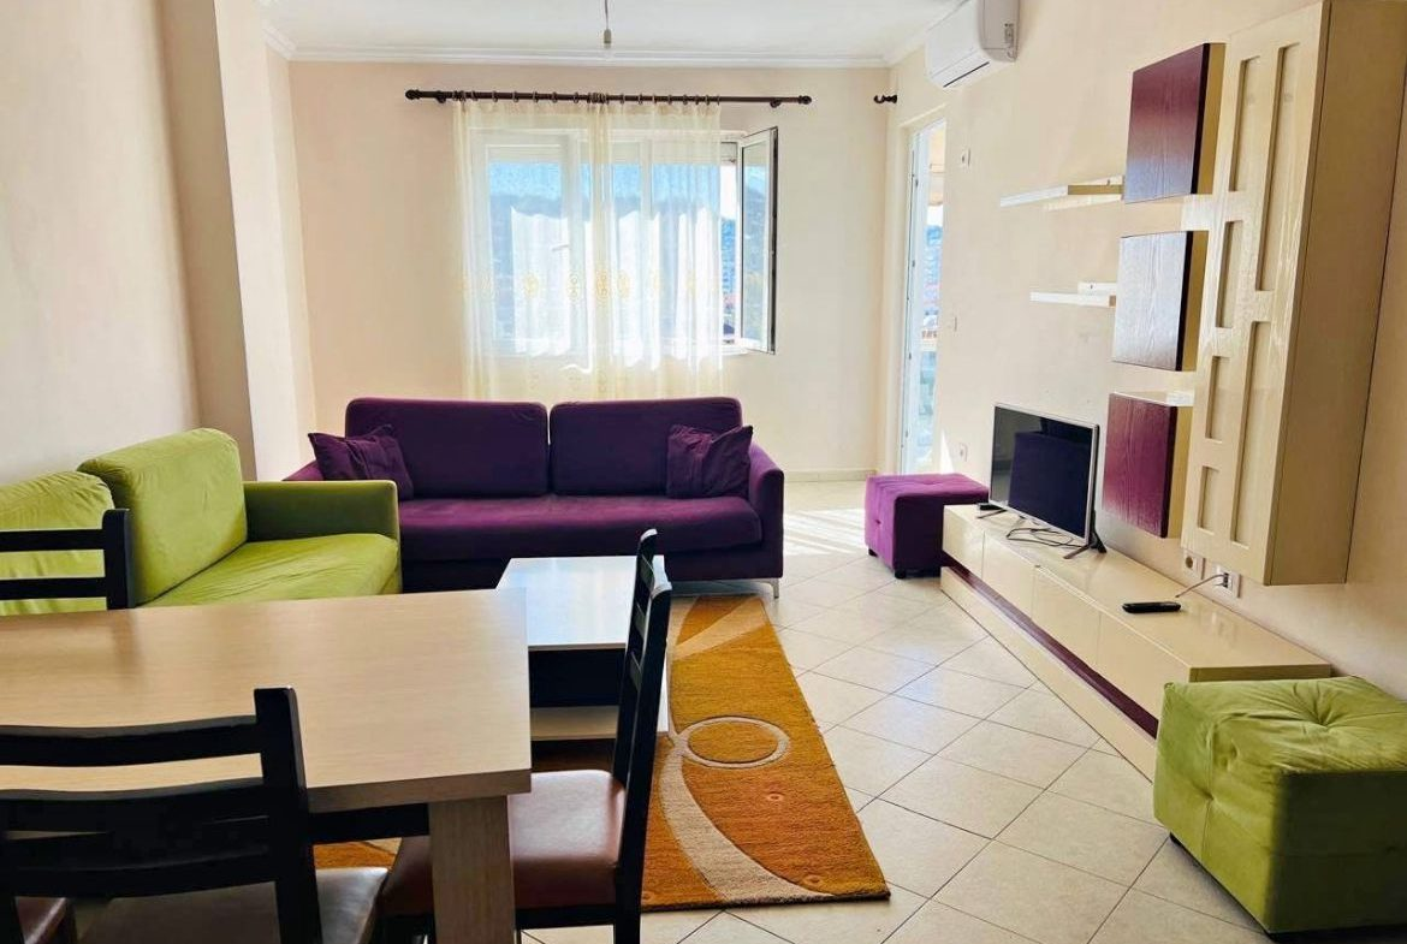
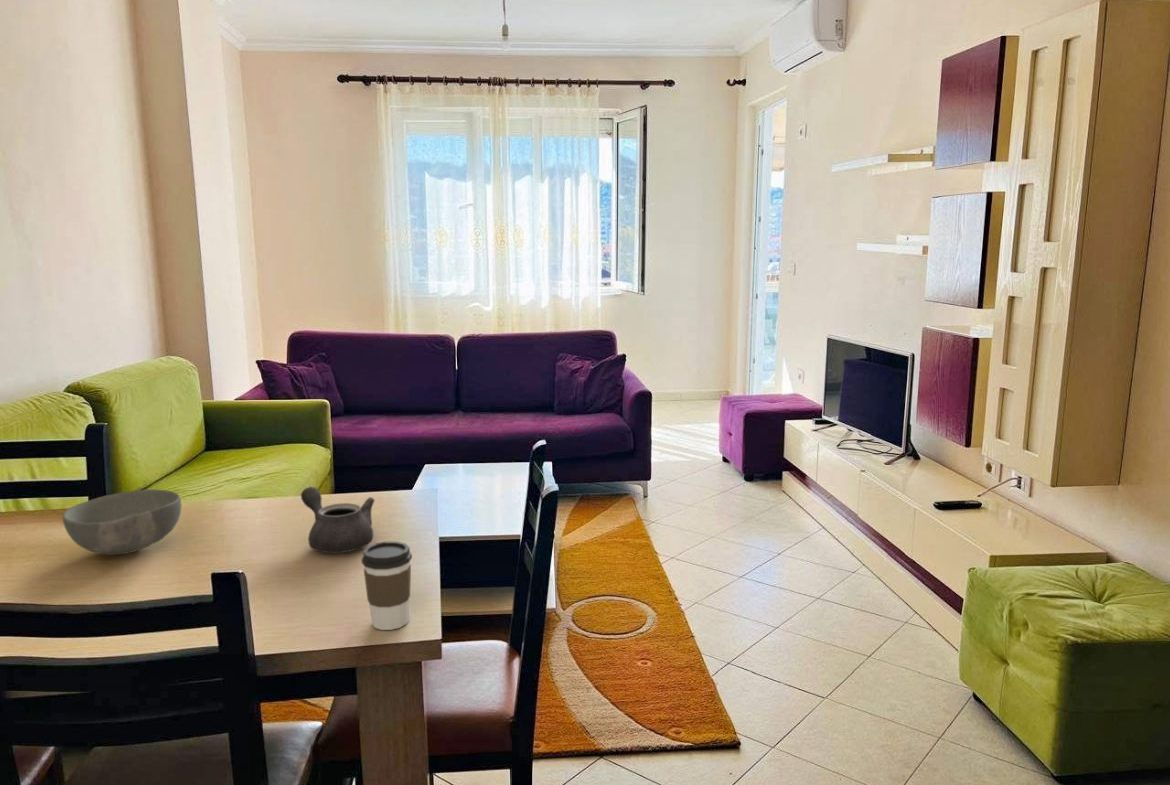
+ coffee cup (388, 585)
+ teapot (334, 517)
+ bowl (125, 526)
